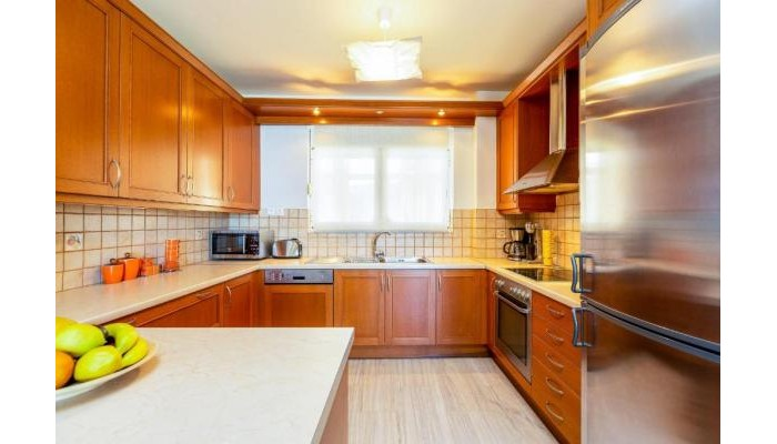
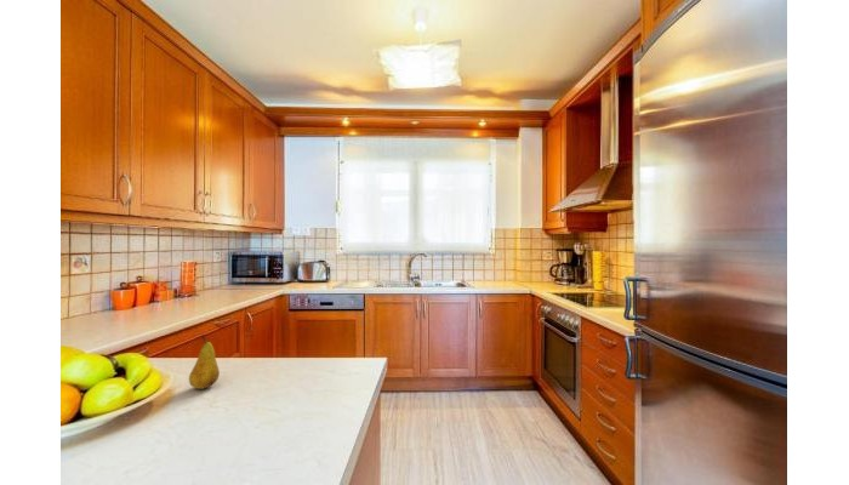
+ fruit (204, 360)
